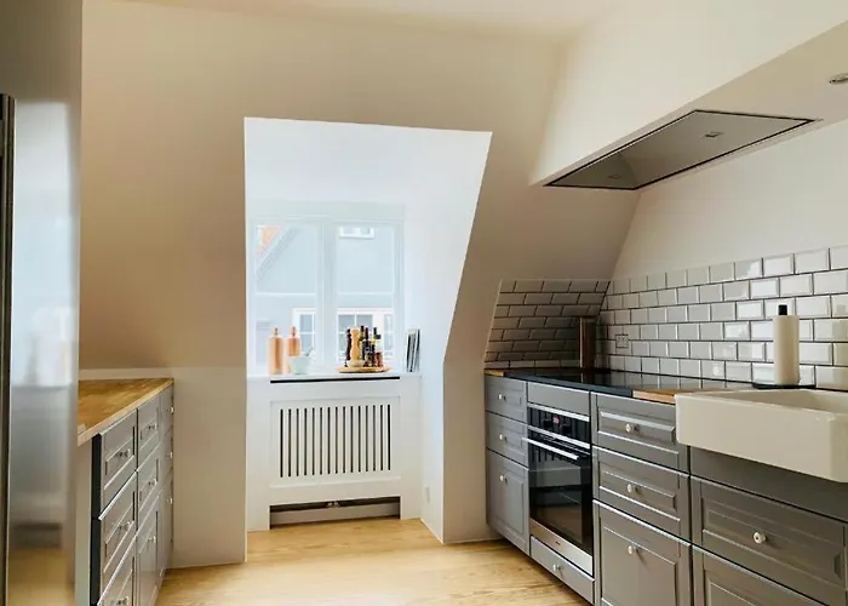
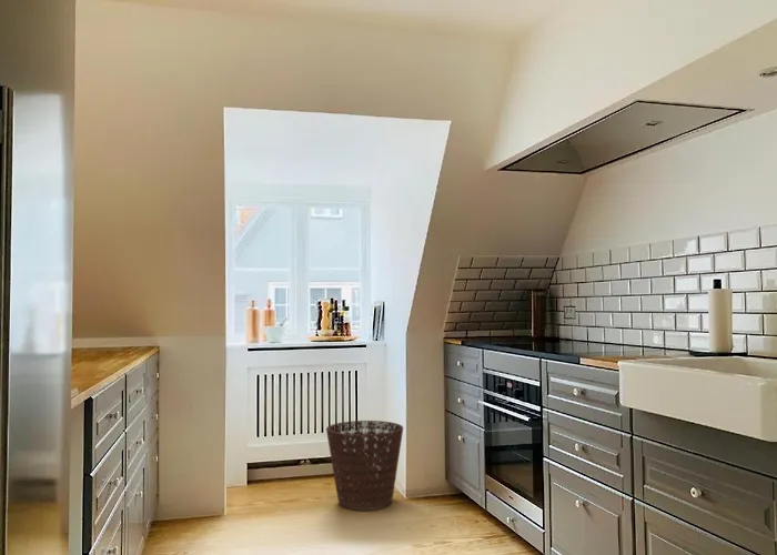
+ basket (364, 464)
